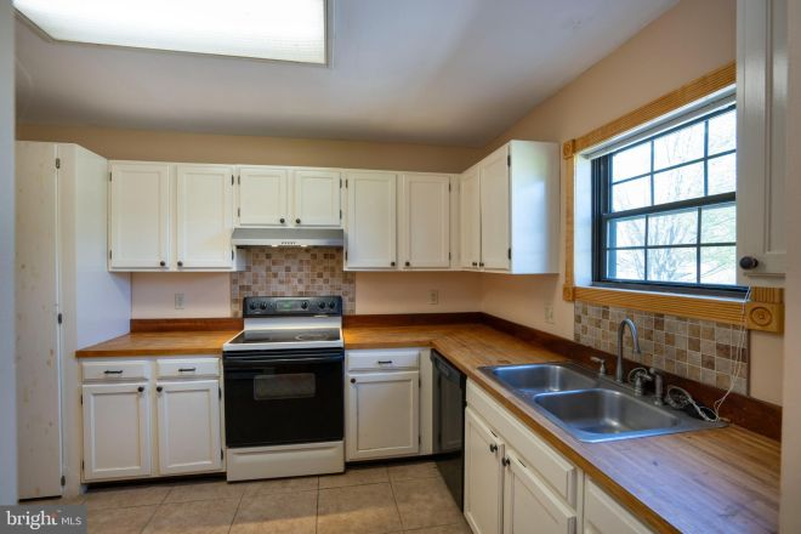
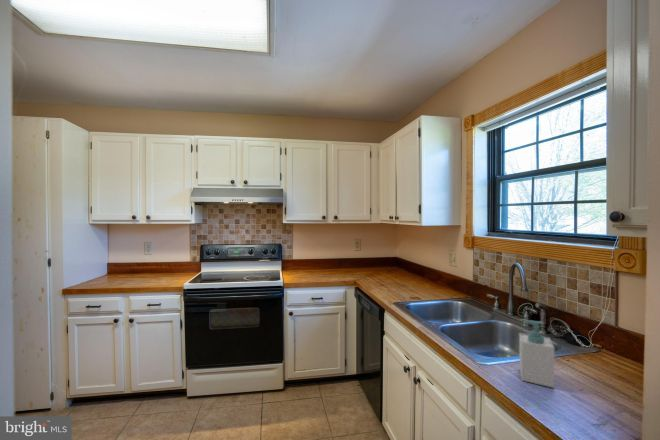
+ soap bottle (535, 349)
